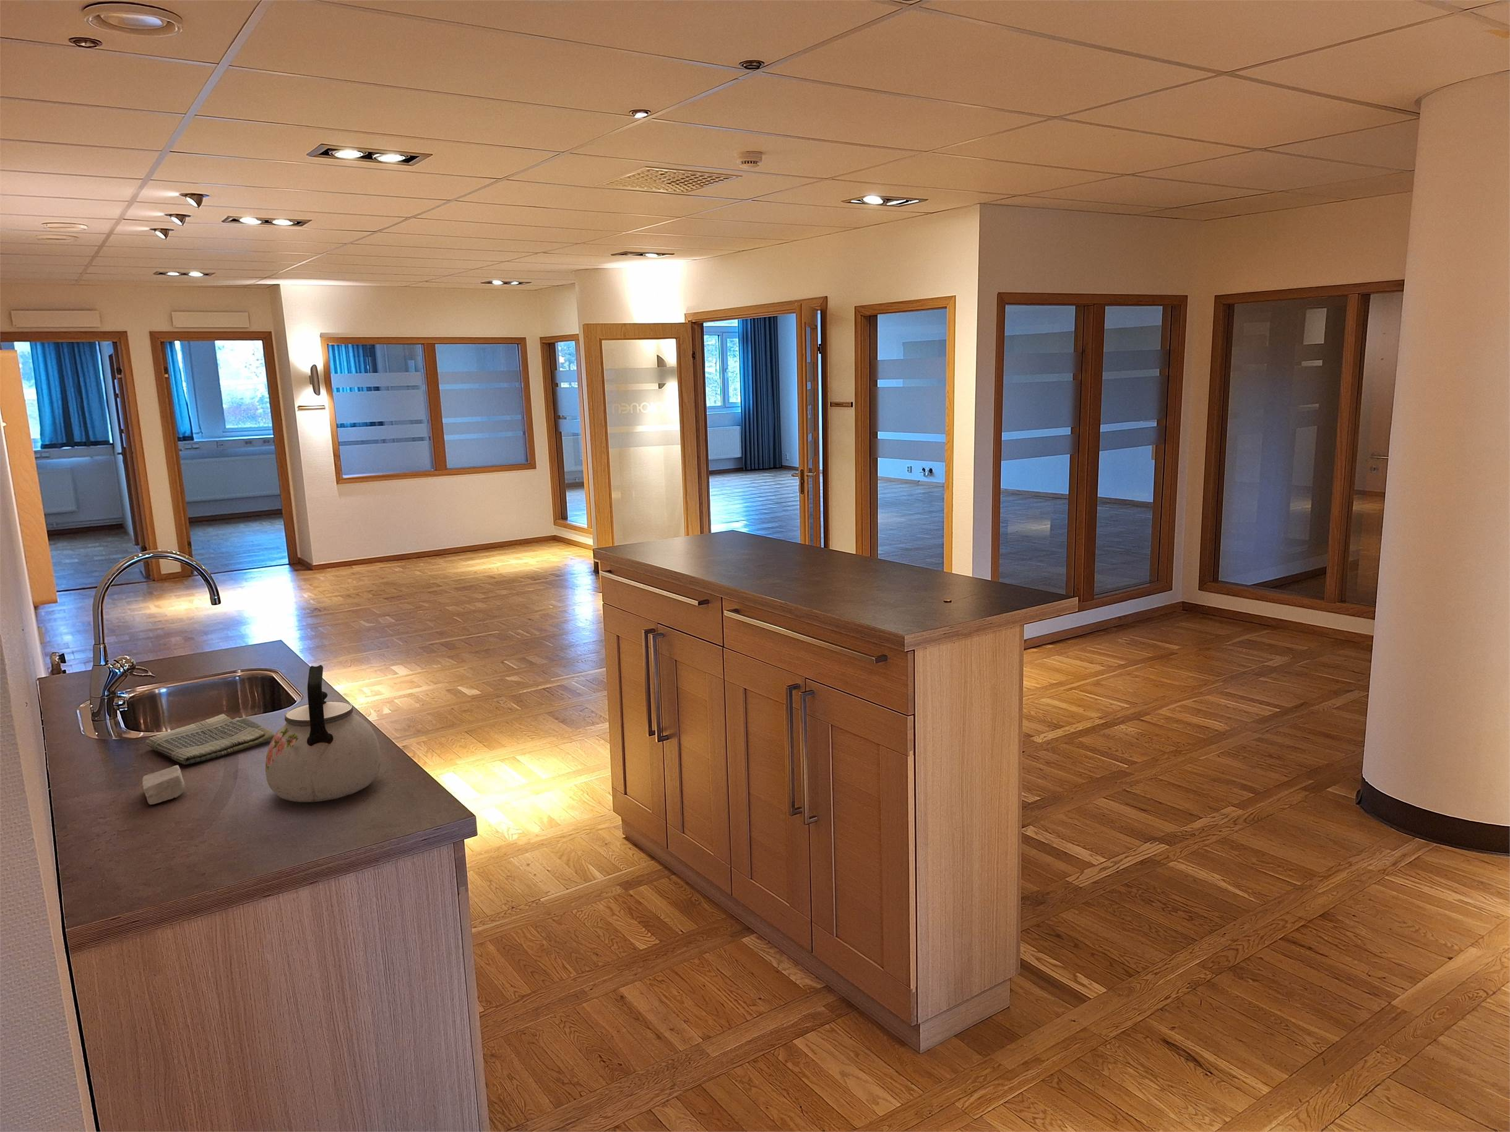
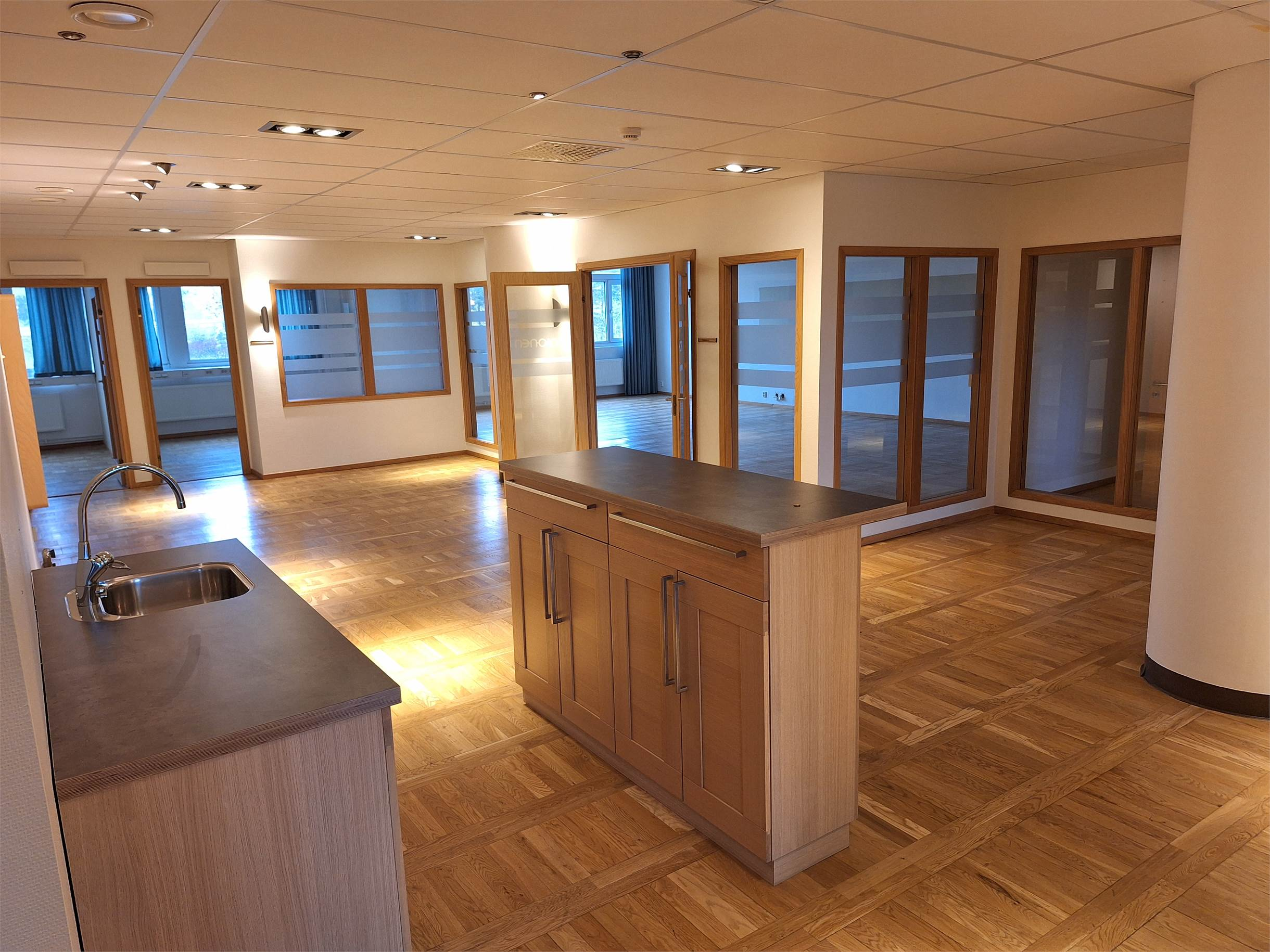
- kettle (321, 729)
- dish towel (212, 737)
- soap bar (163, 782)
